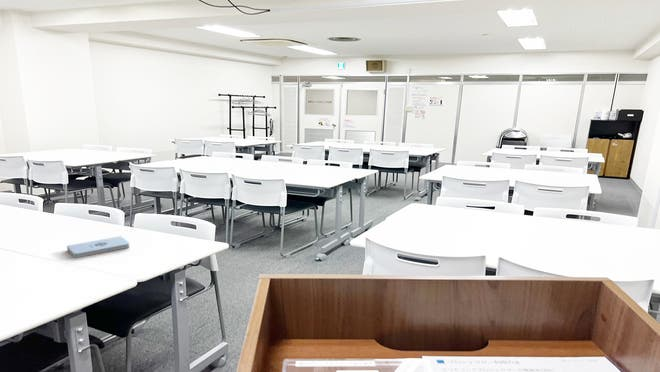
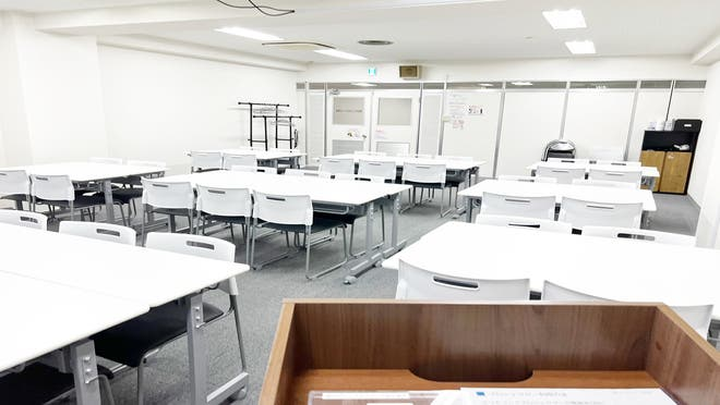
- notepad (99, 246)
